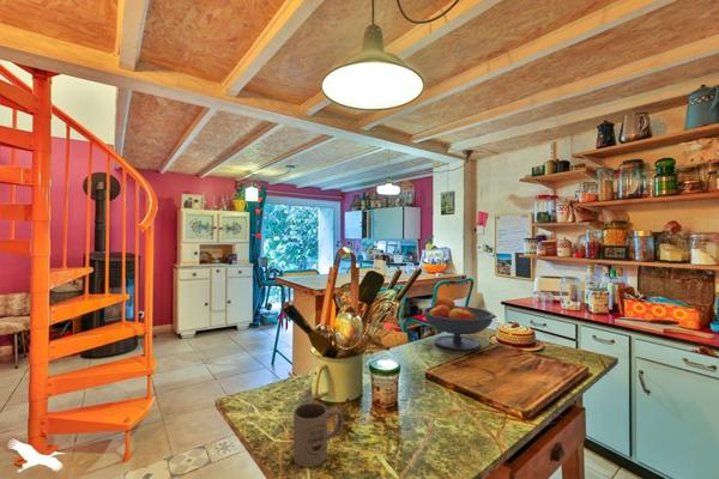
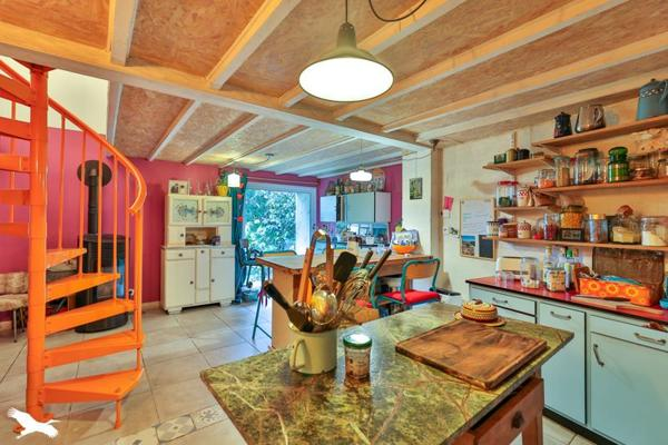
- fruit bowl (457, 322)
- mug (319, 430)
